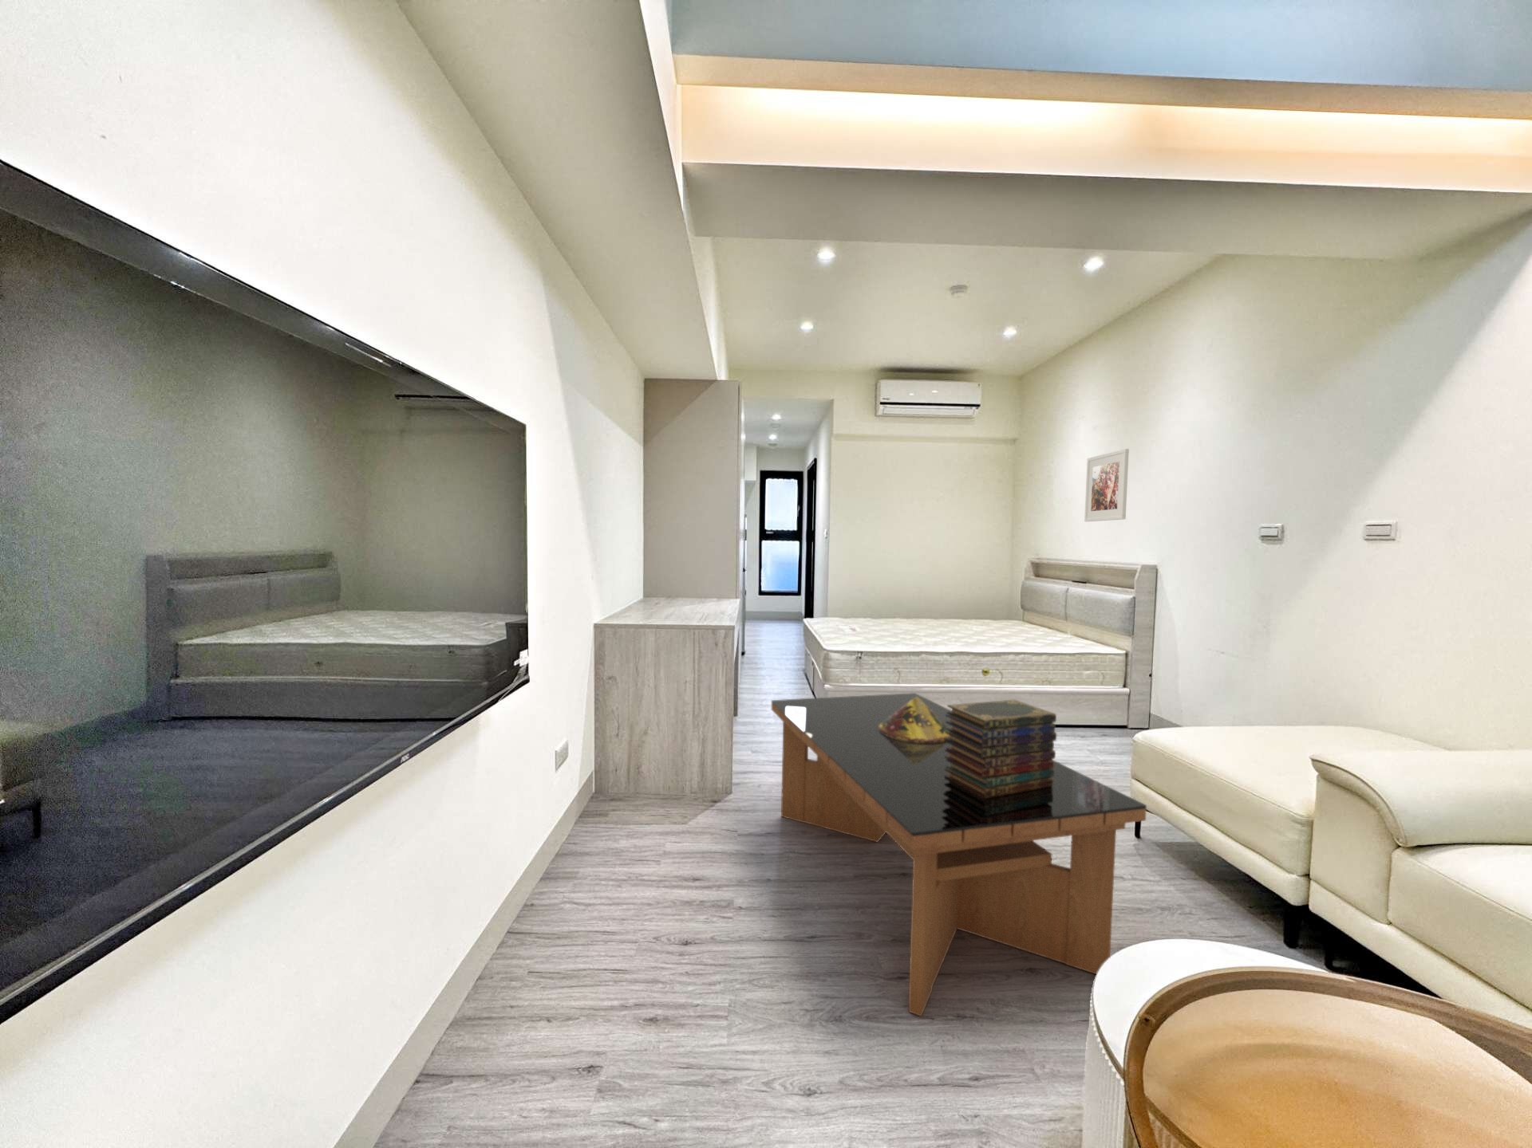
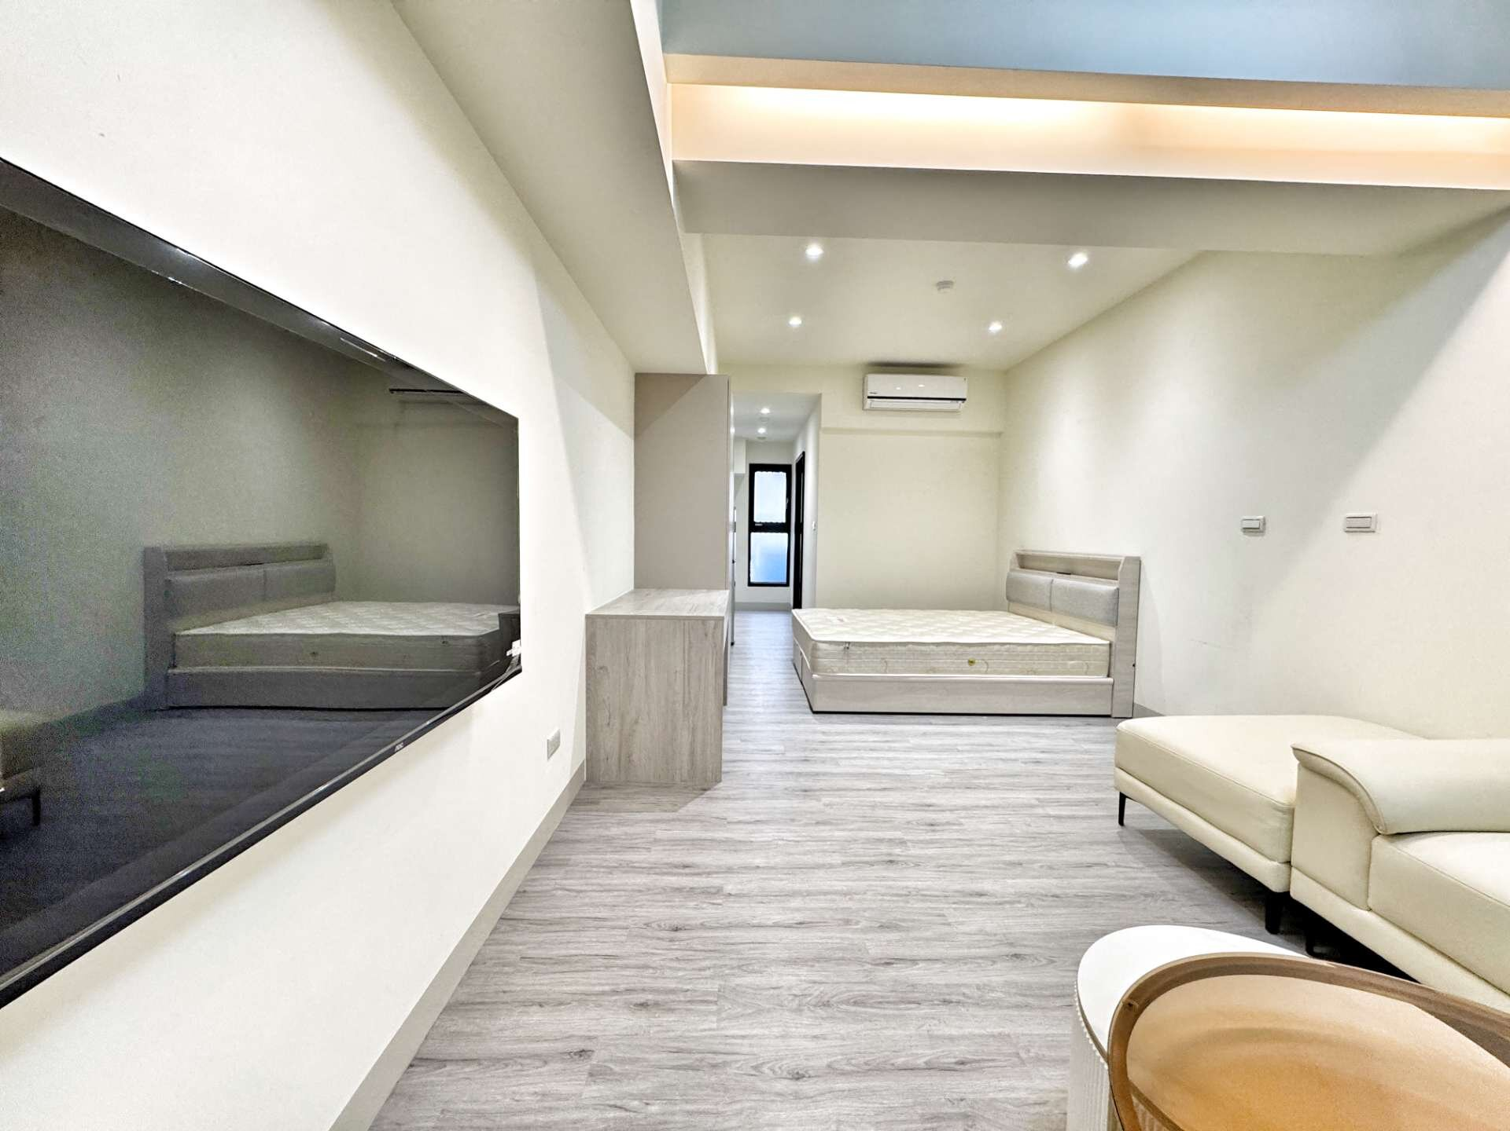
- coffee table (912, 809)
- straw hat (916, 713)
- book stack (999, 744)
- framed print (1105, 487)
